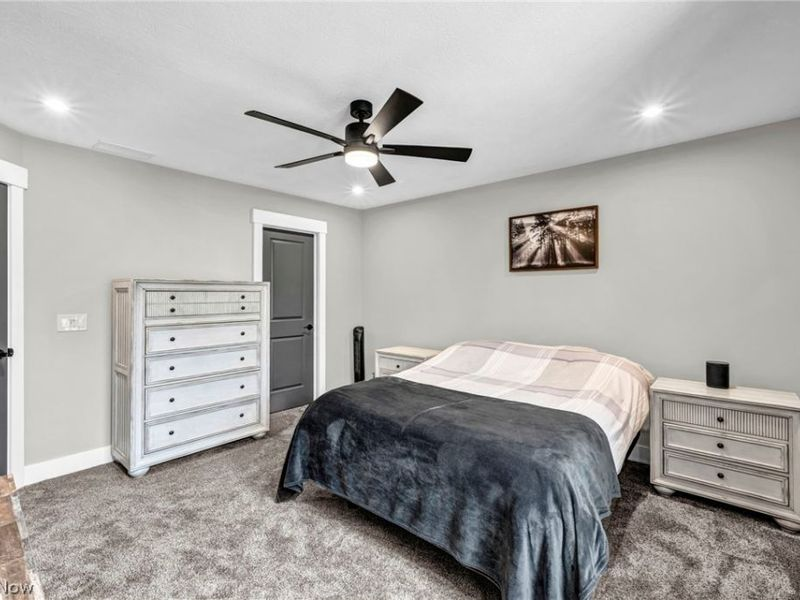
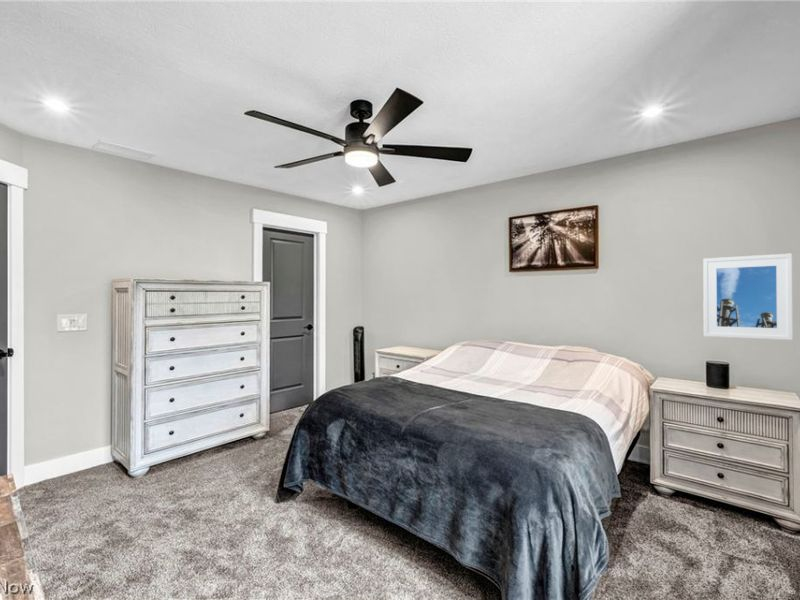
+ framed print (745, 297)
